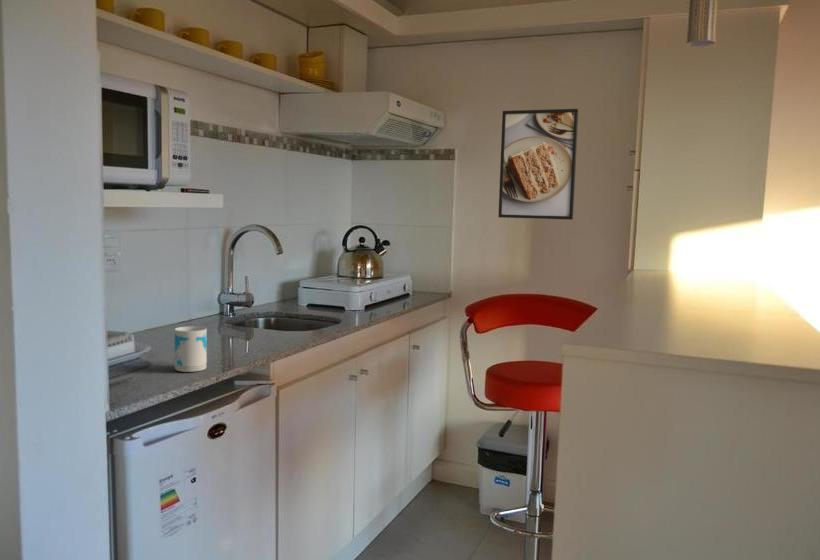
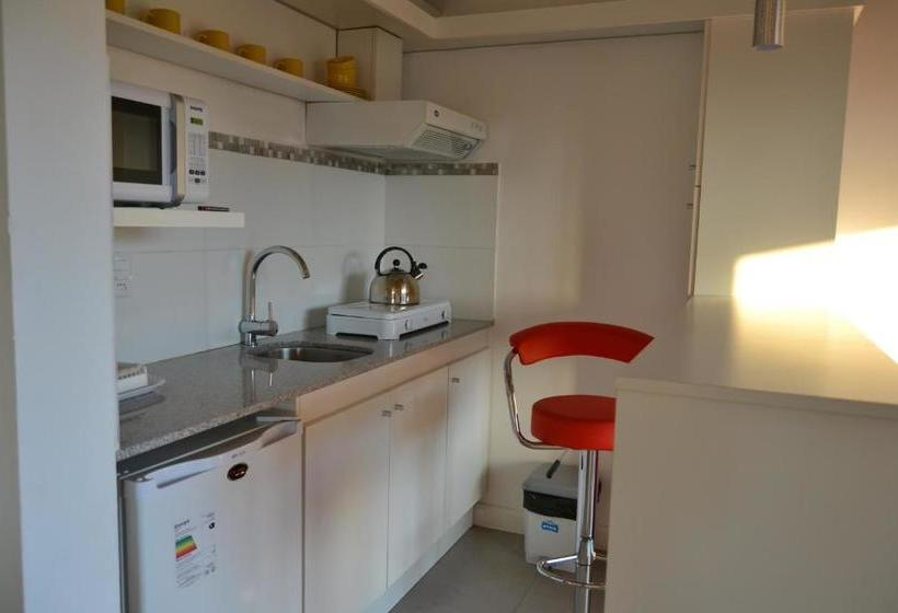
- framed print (537, 164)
- mug (191, 347)
